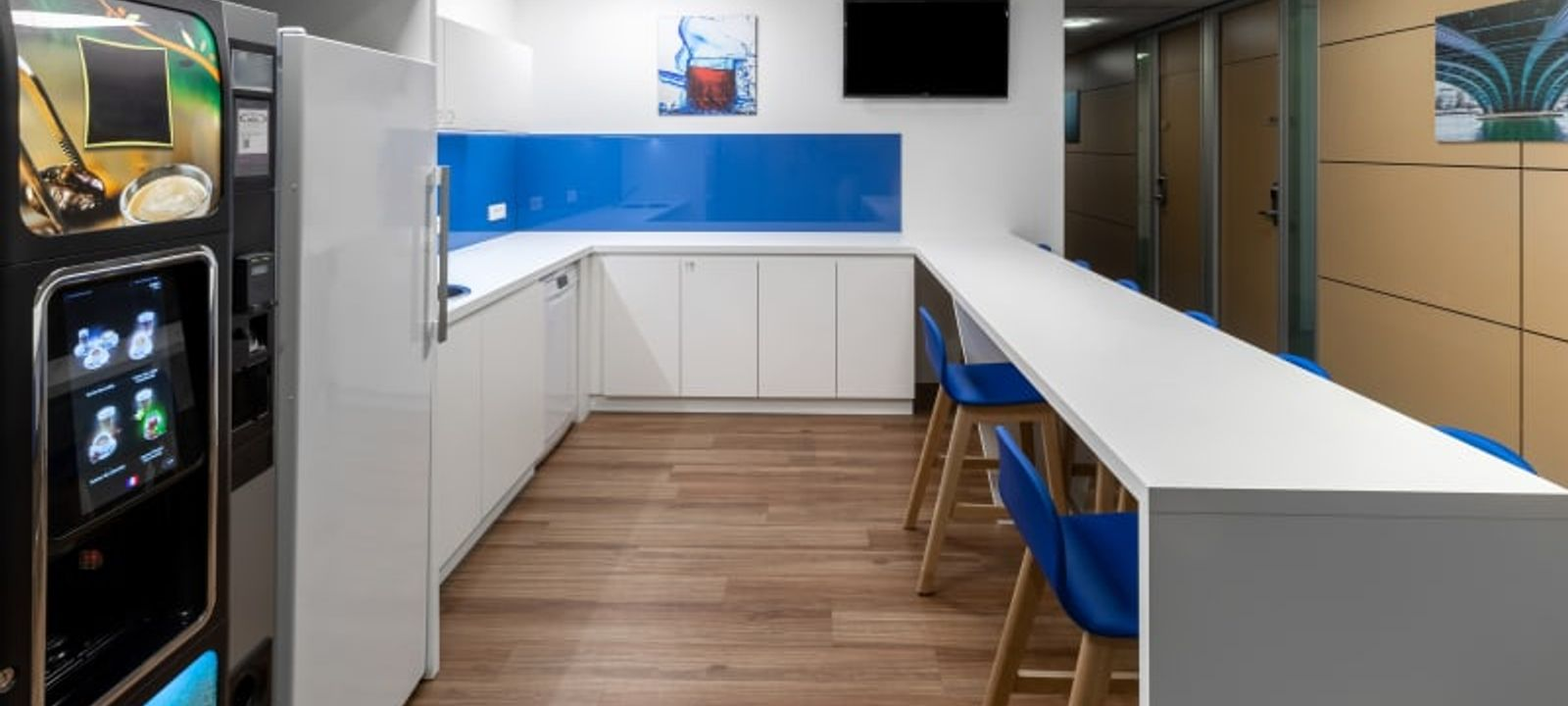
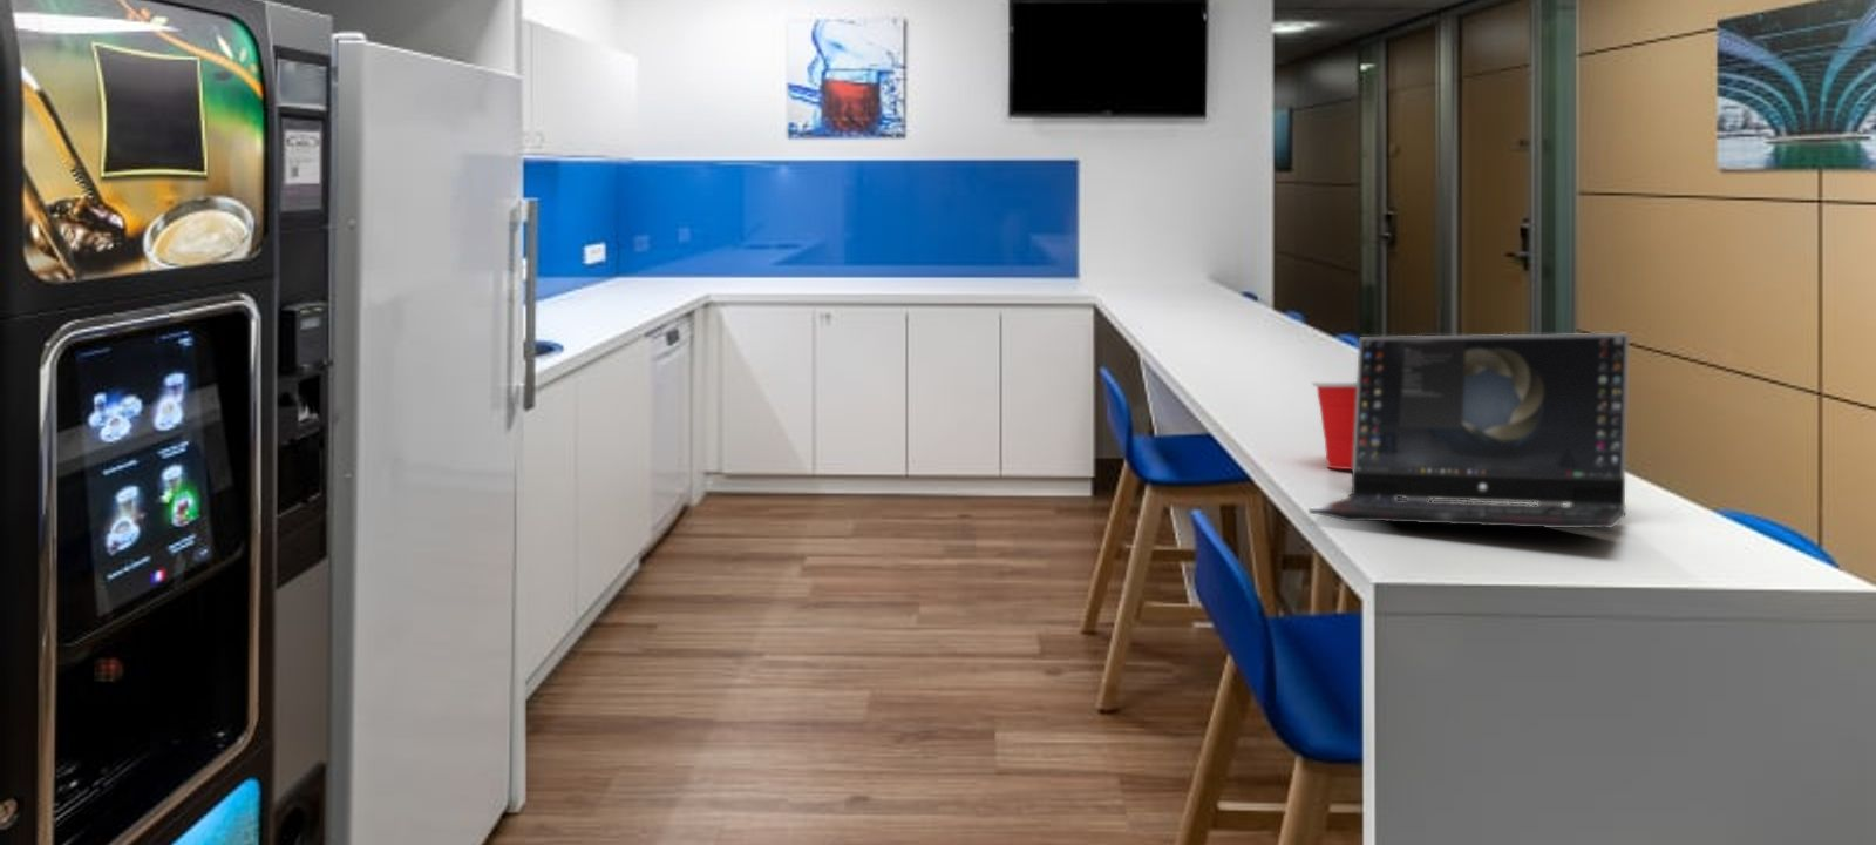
+ cup (1353, 425)
+ laptop computer (1472, 426)
